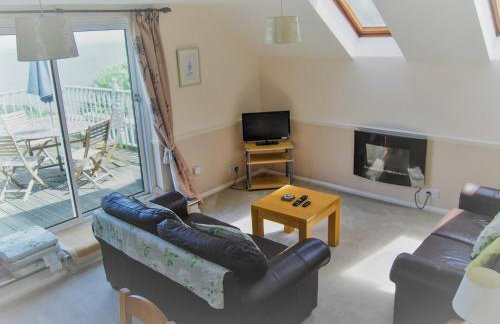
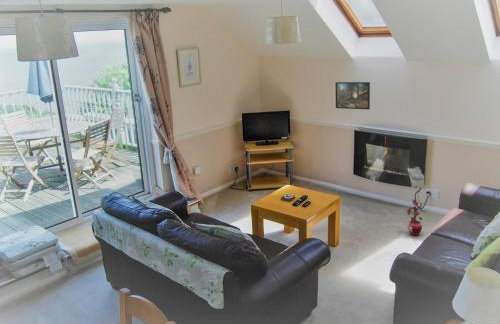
+ potted plant (415, 217)
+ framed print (352, 95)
